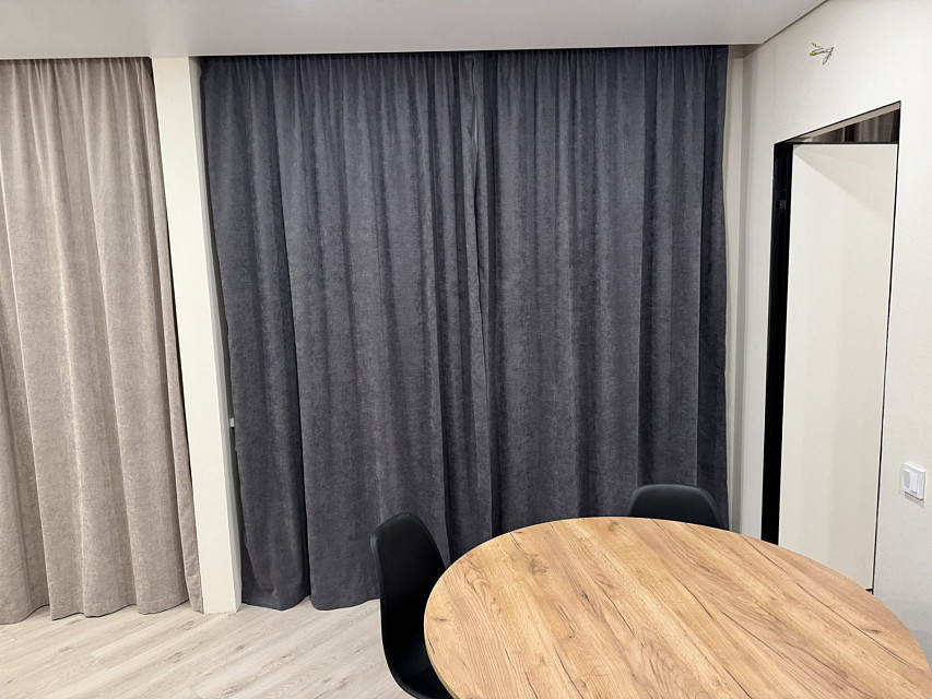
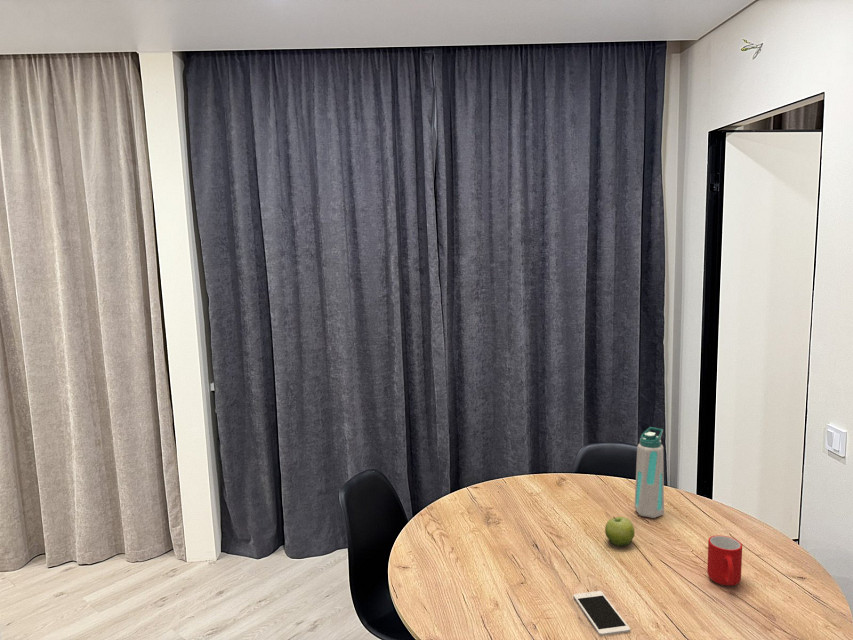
+ cup (726, 564)
+ fruit (619, 530)
+ water bottle (650, 472)
+ cell phone (600, 612)
